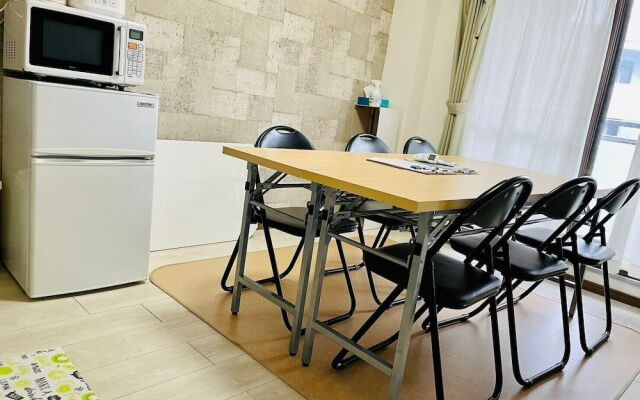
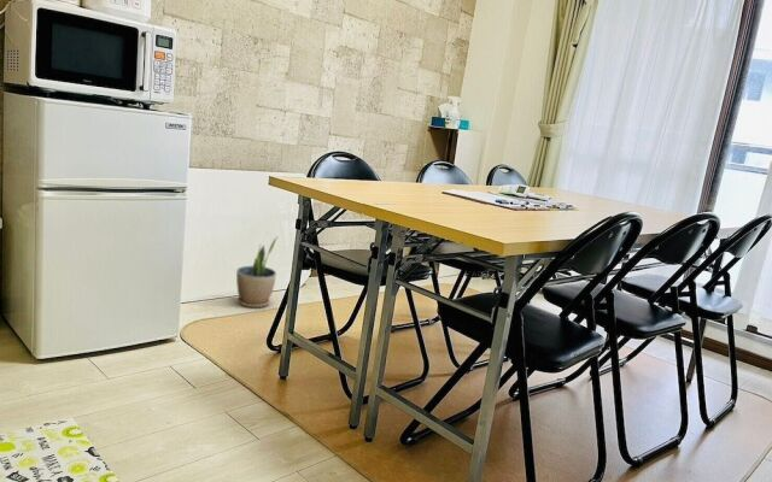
+ potted plant (256, 269)
